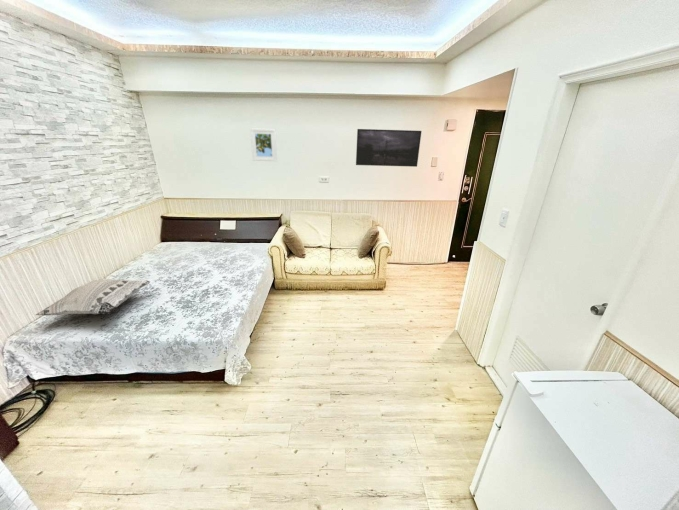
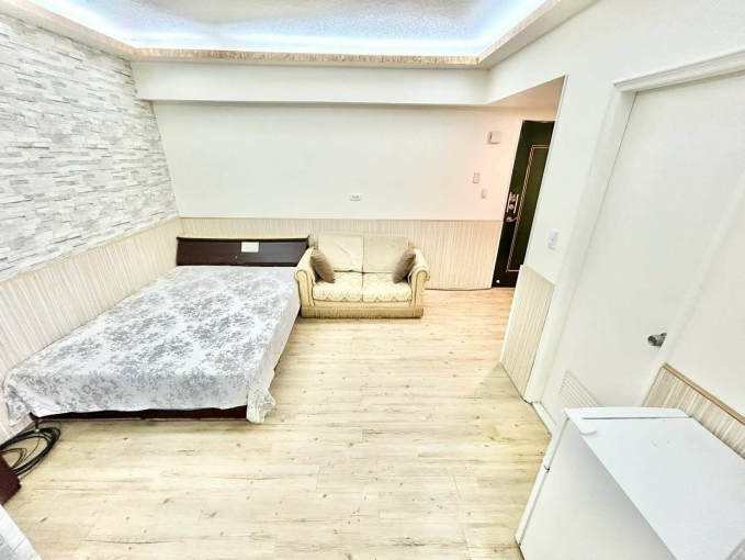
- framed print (387, 148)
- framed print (263, 145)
- decorative pillow (100, 296)
